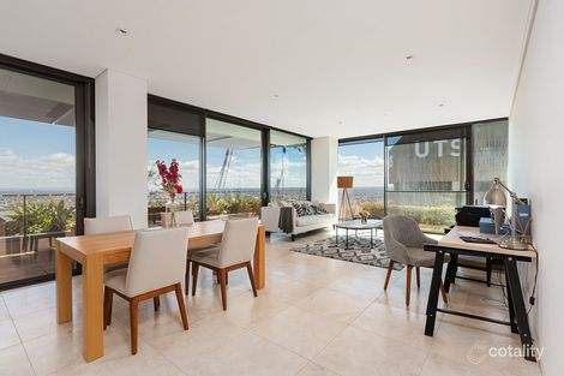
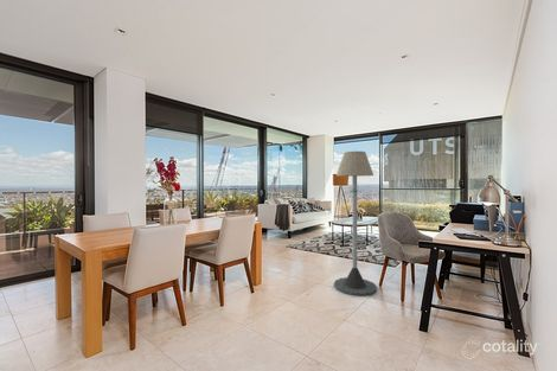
+ floor lamp (354, 219)
